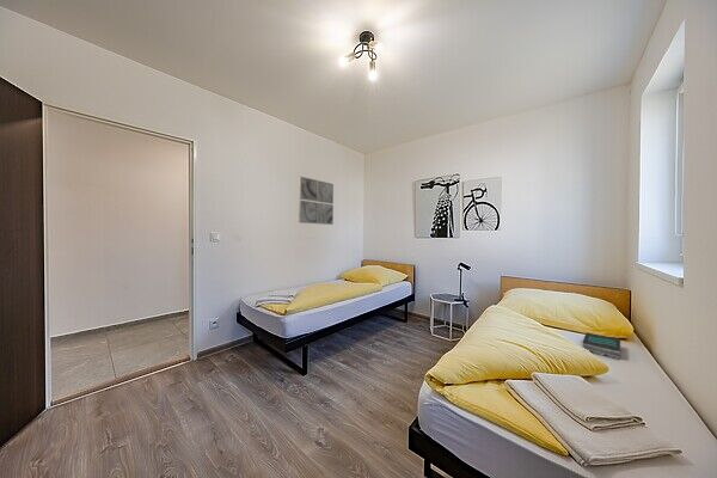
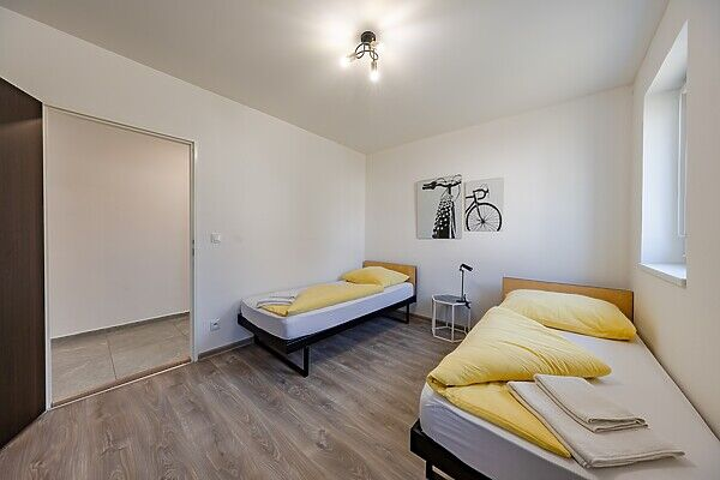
- book (601, 344)
- wall art (317, 201)
